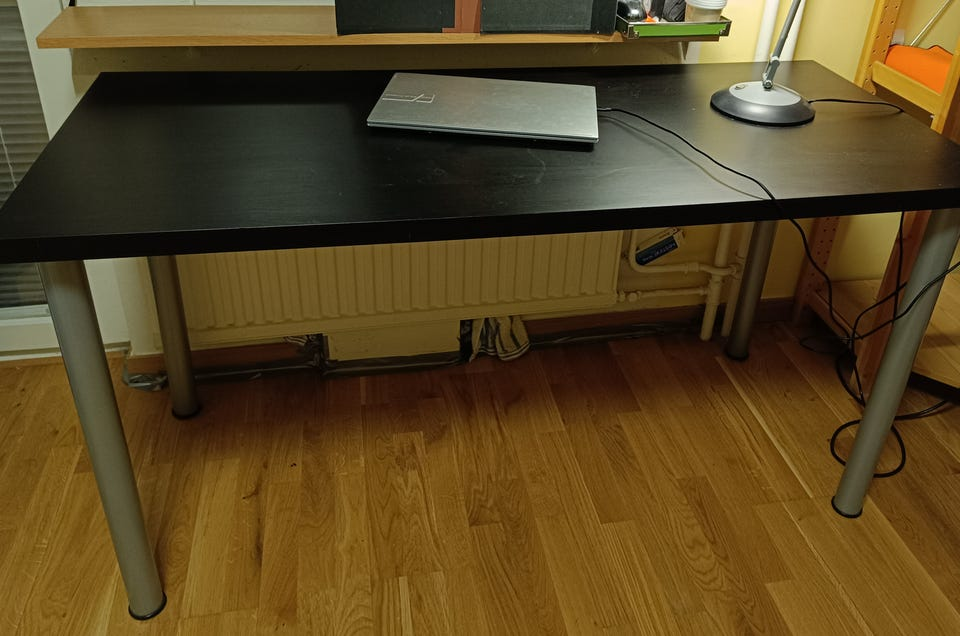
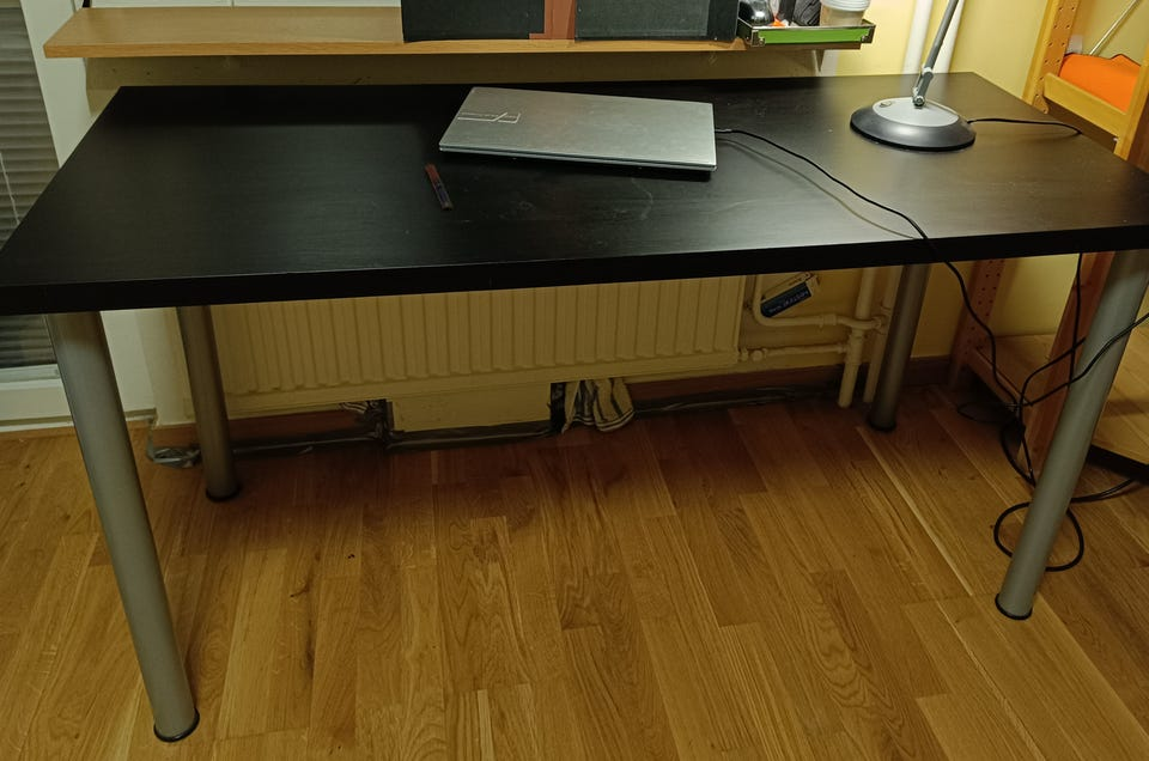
+ pen (438, 184)
